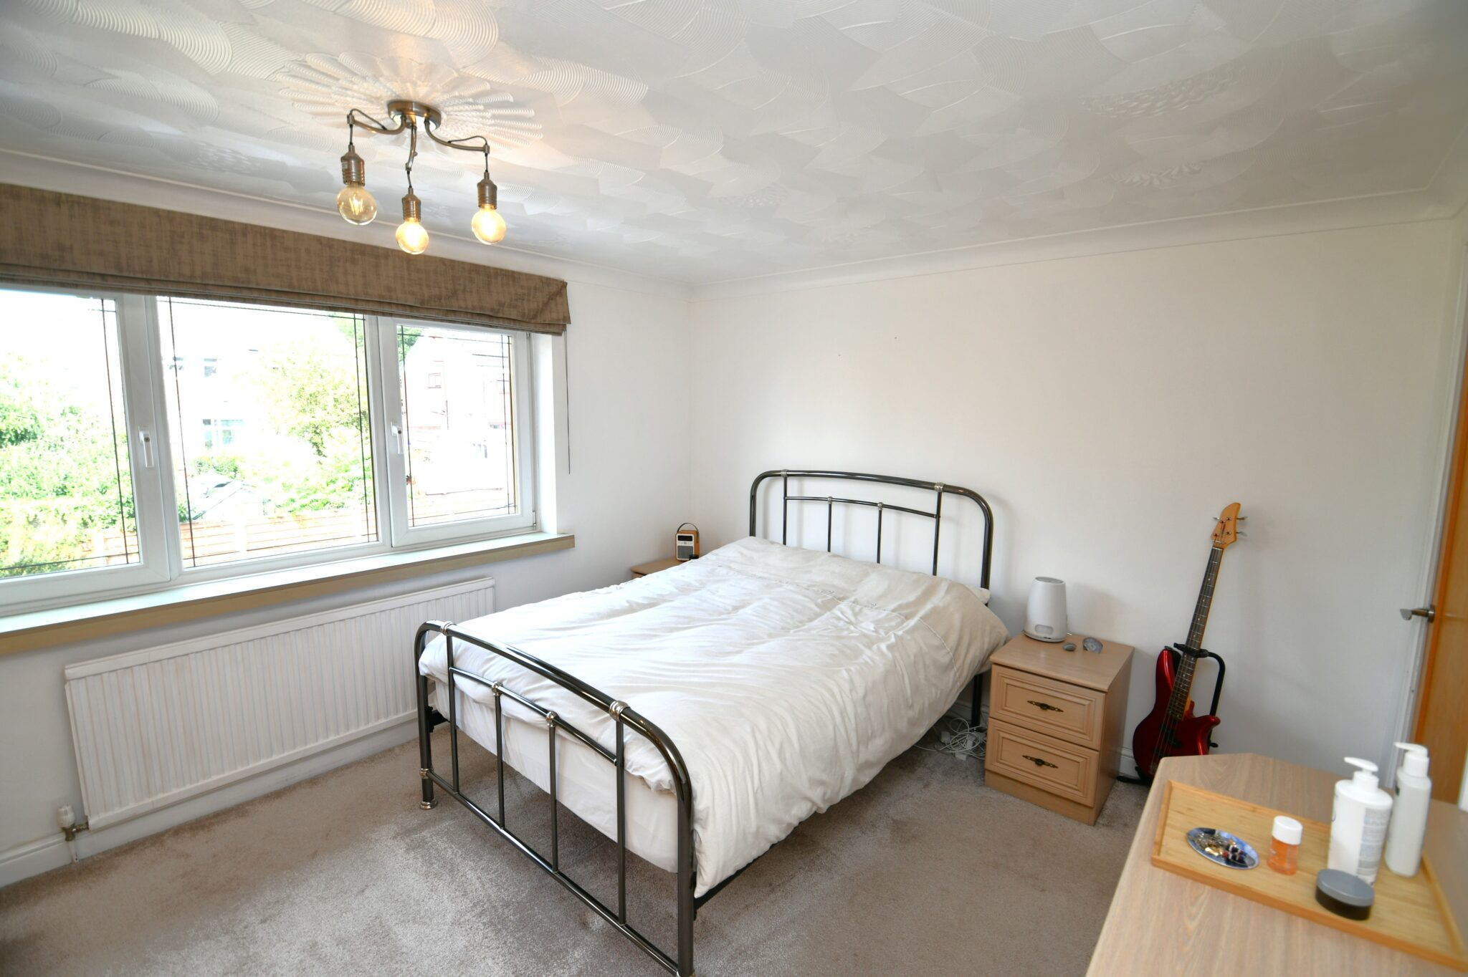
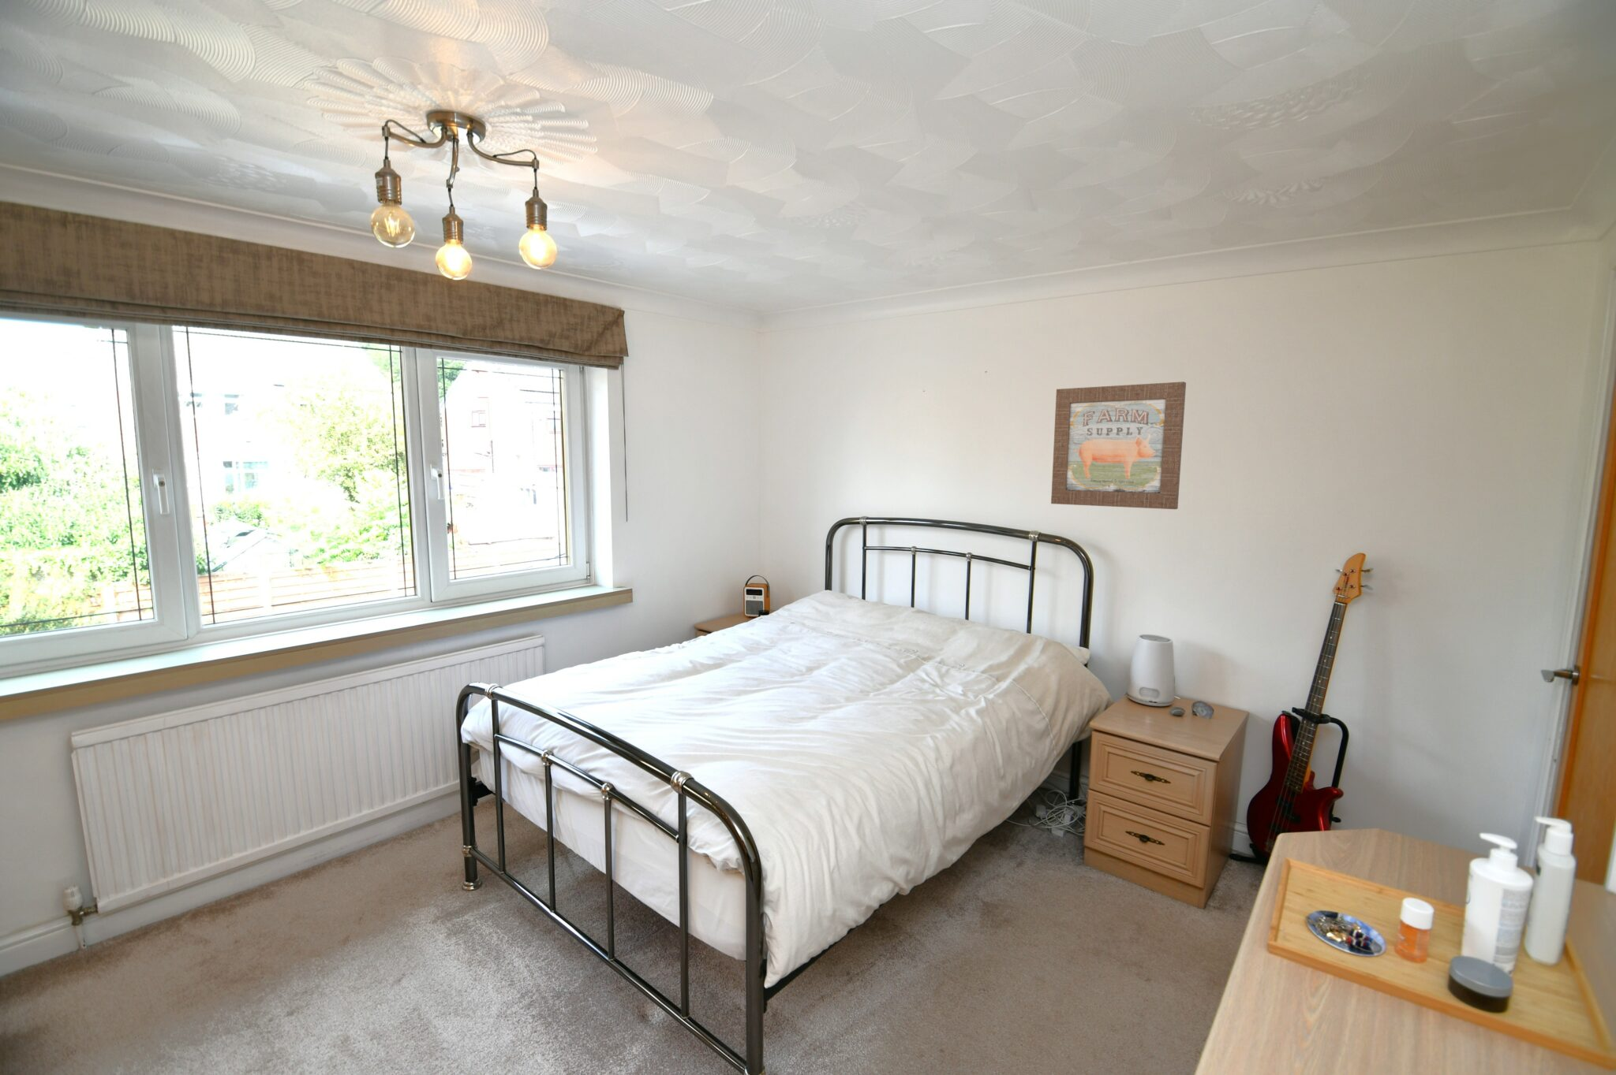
+ wall art (1114, 446)
